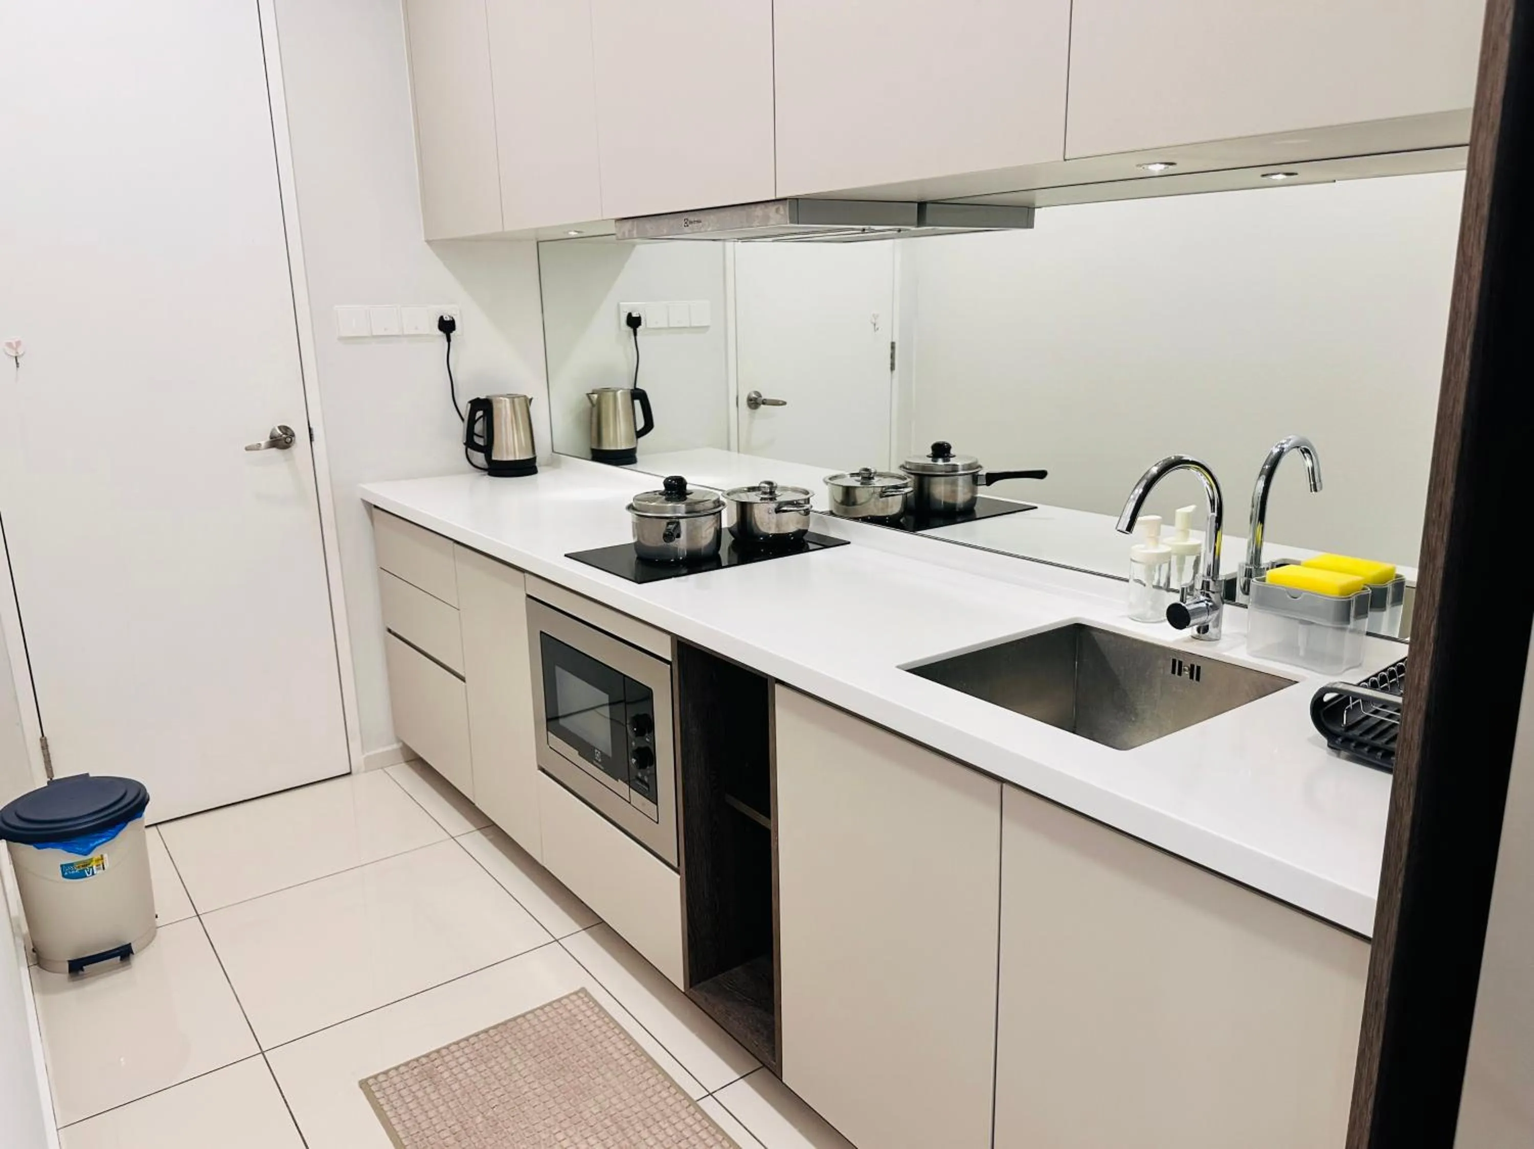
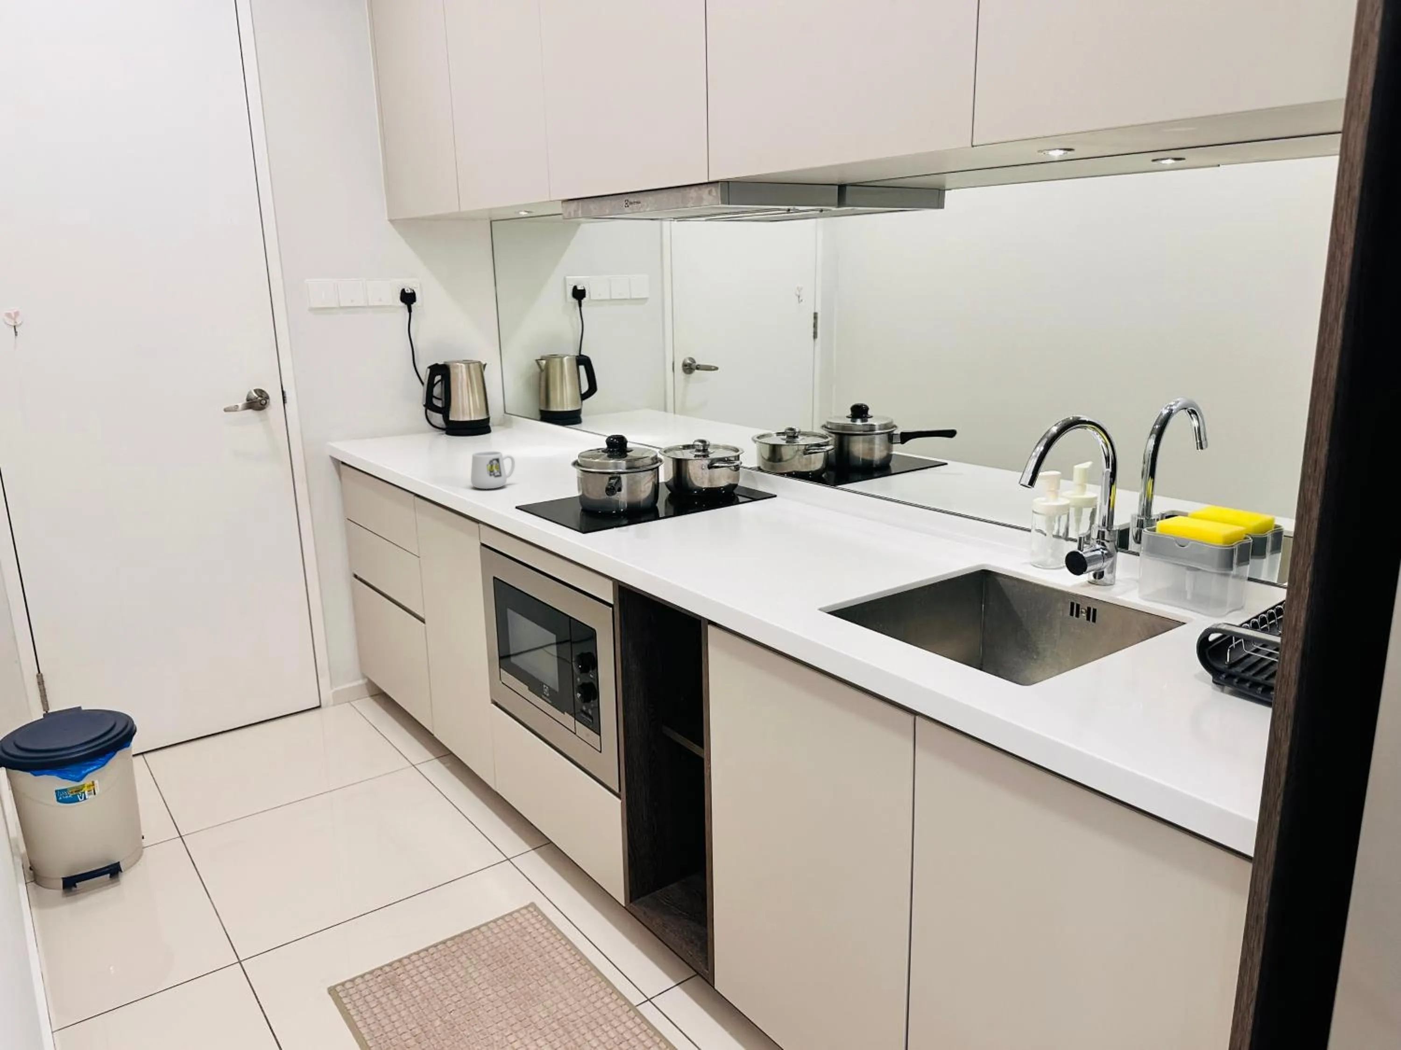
+ mug (493, 469)
